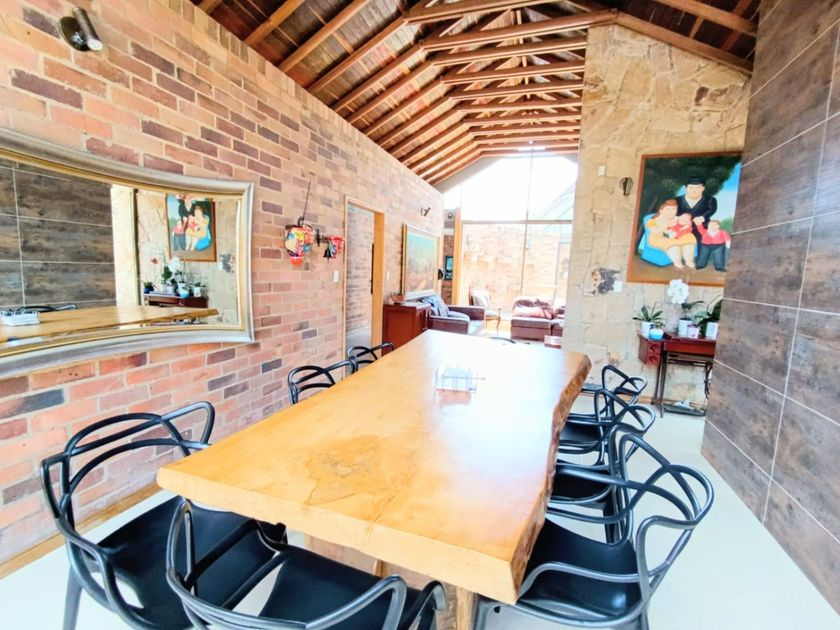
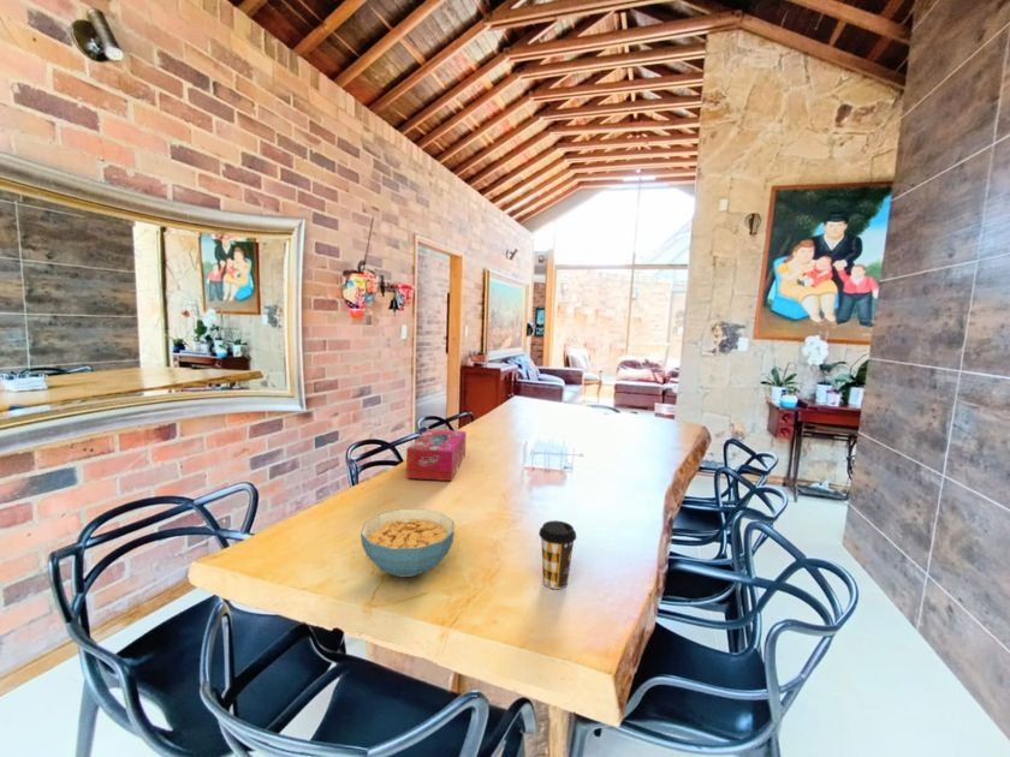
+ cereal bowl (408, 548)
+ tissue box (438, 452)
+ coffee cup (556, 554)
